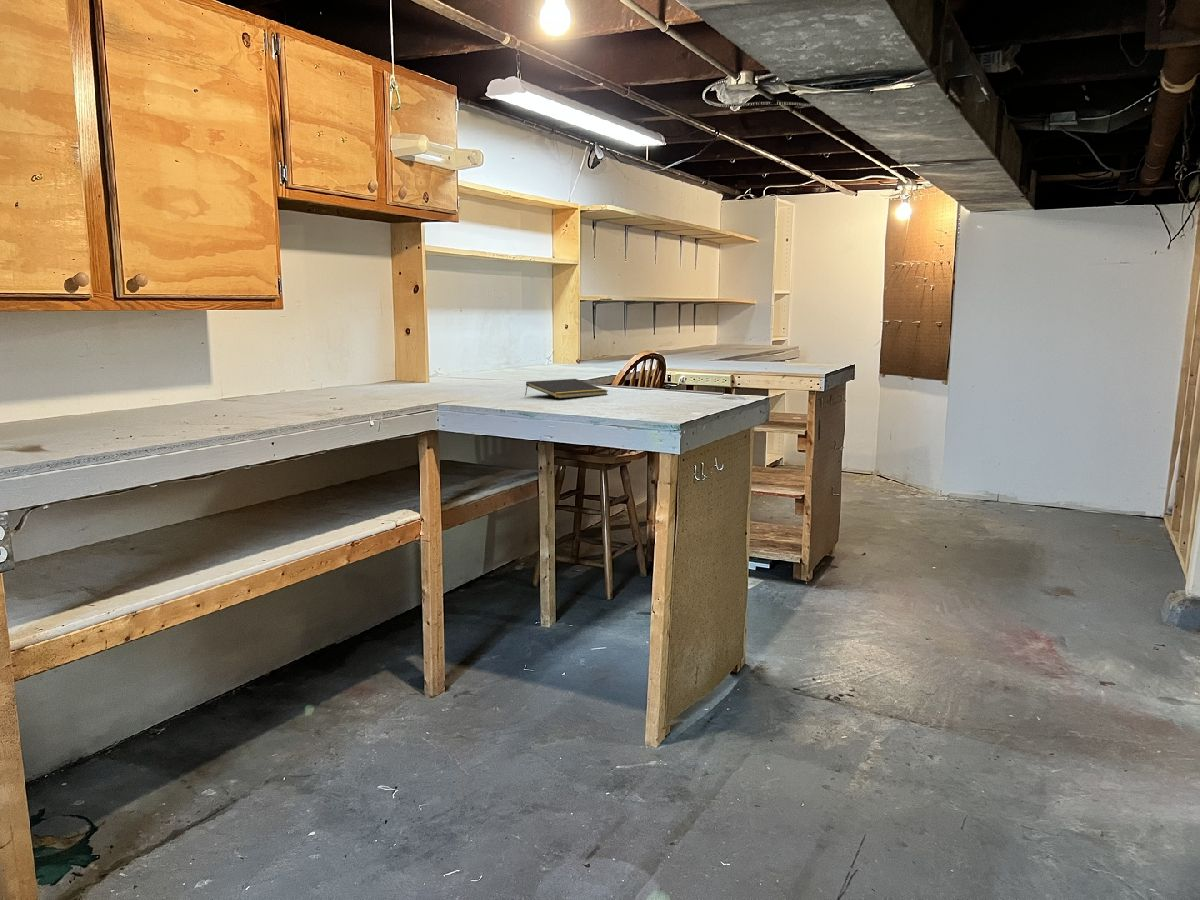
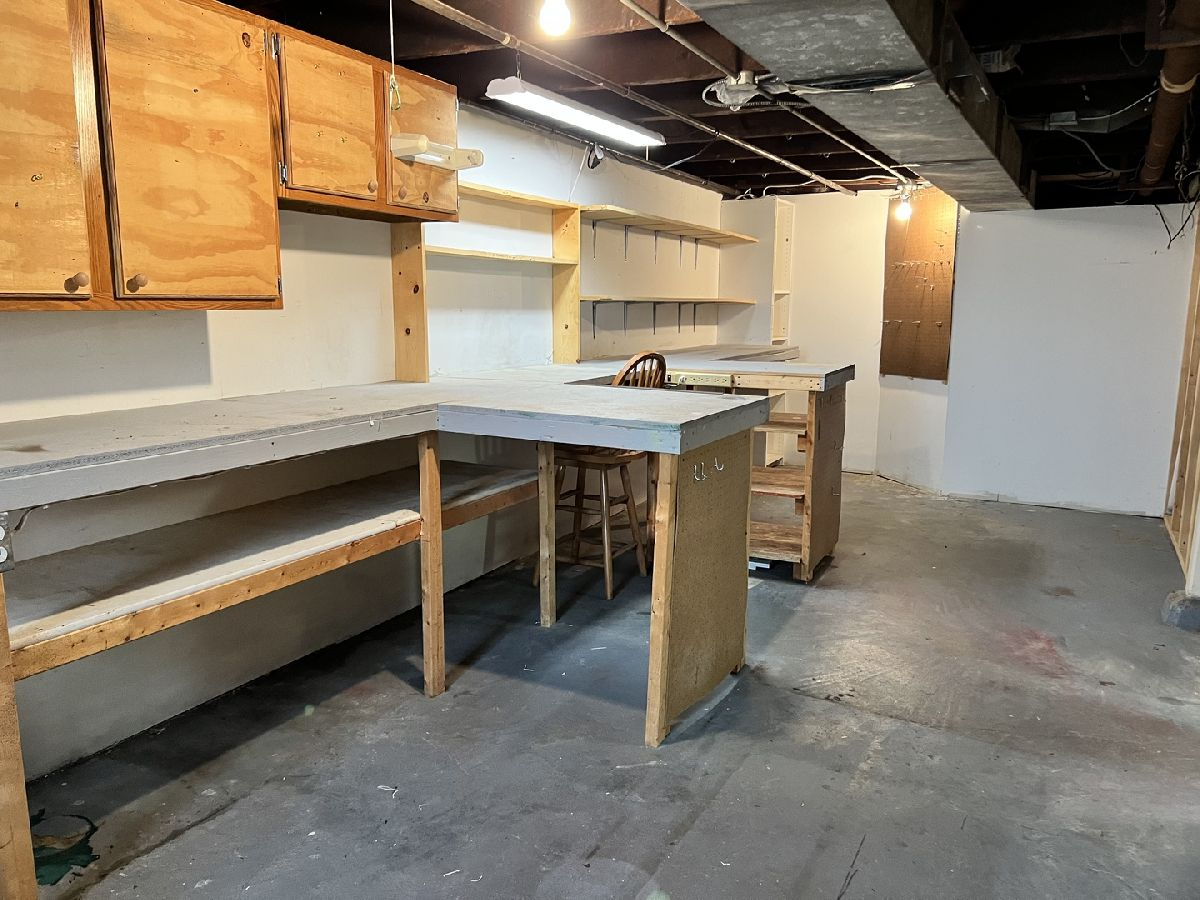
- notepad (567, 388)
